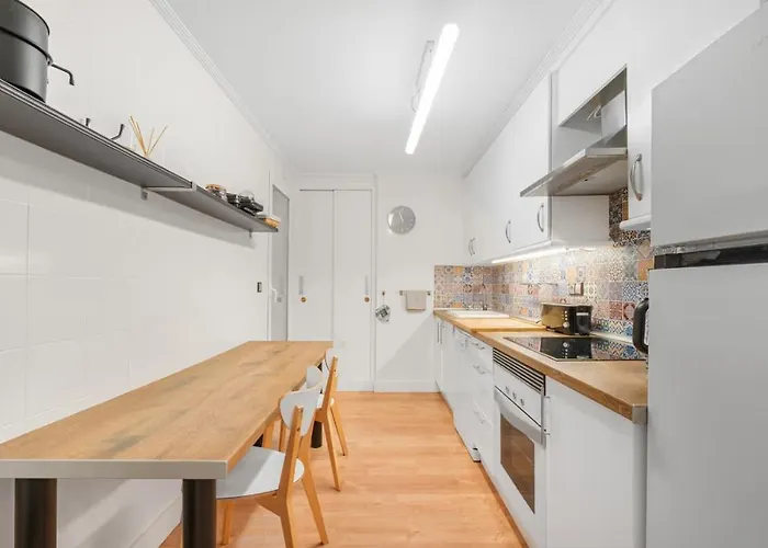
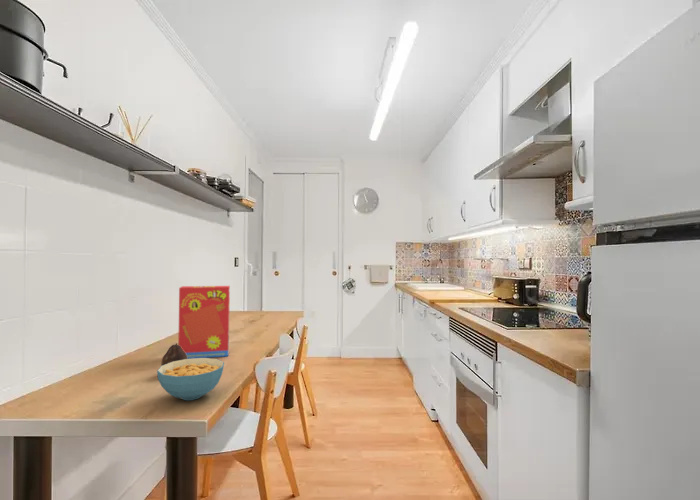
+ fruit (174, 358)
+ cereal box (204, 321)
+ cereal bowl (191, 381)
